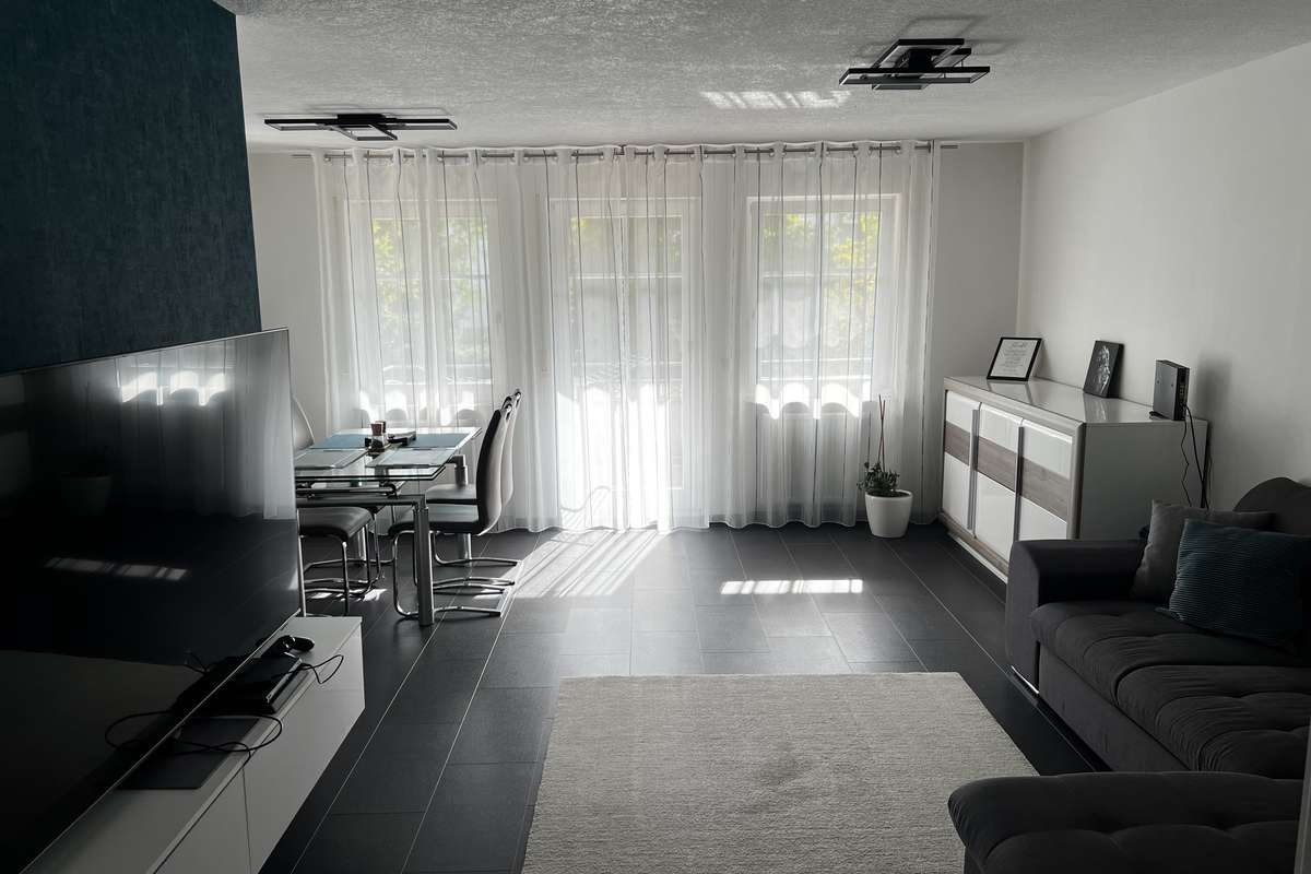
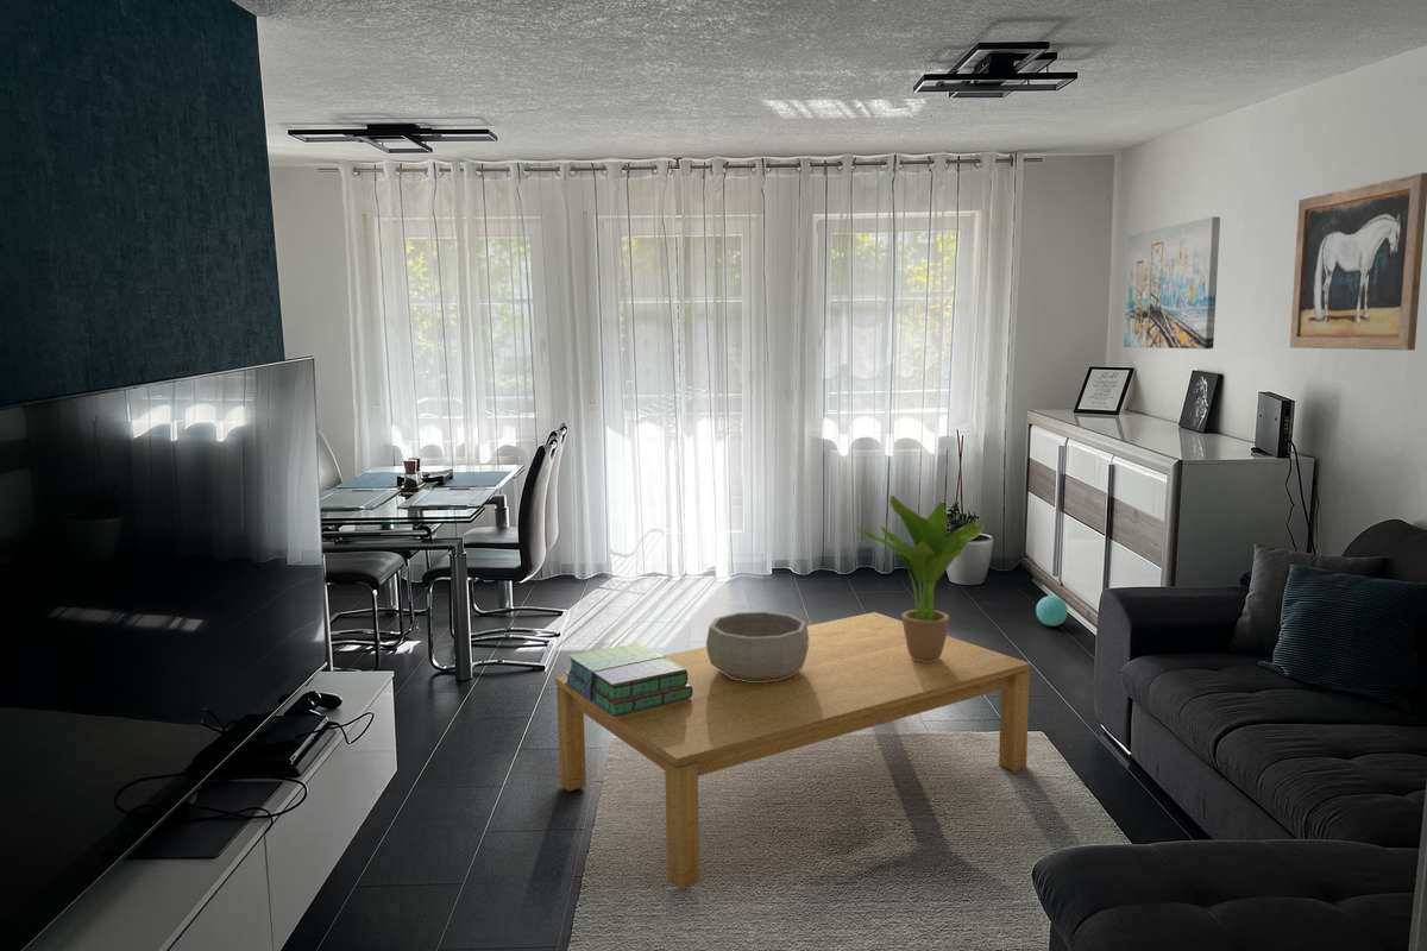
+ potted plant (936, 575)
+ coffee table (796, 723)
+ decorative ball (1051, 610)
+ wall art (1167, 288)
+ wall art (1351, 269)
+ stack of books (627, 675)
+ decorative bowl (757, 647)
